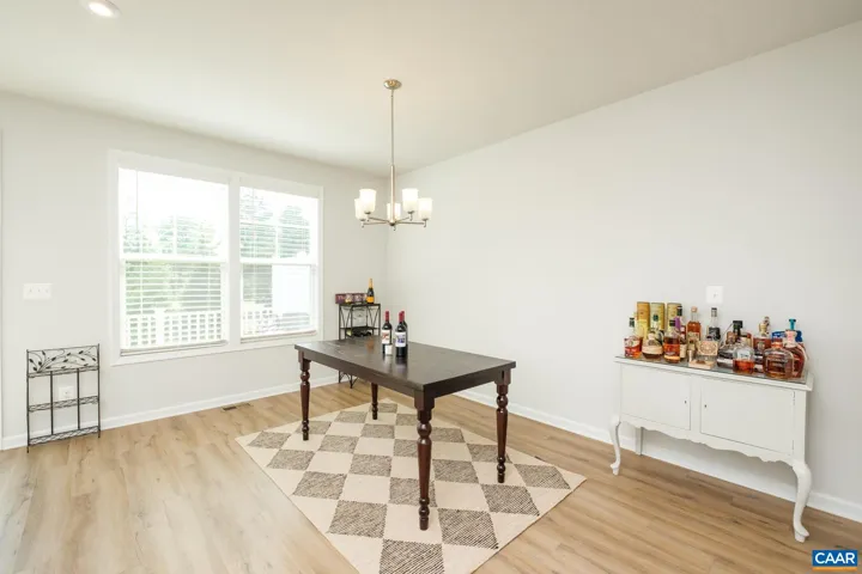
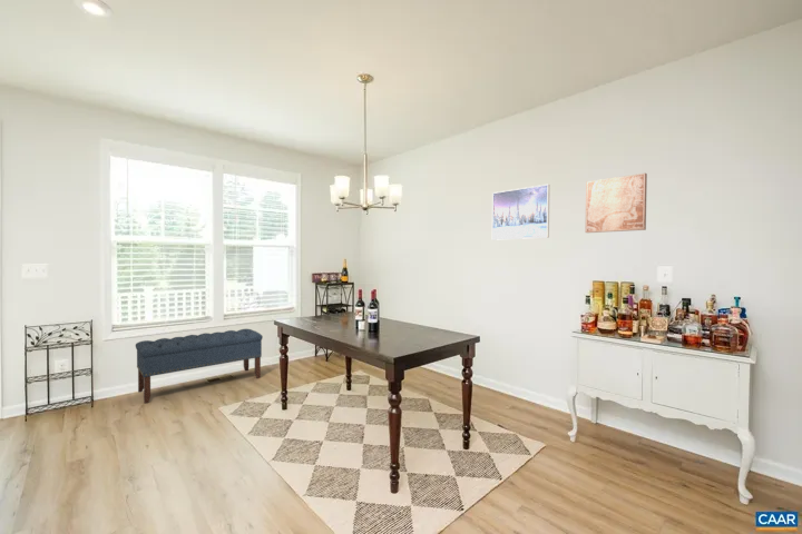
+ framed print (518, 214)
+ bench (202, 359)
+ wall art (614, 205)
